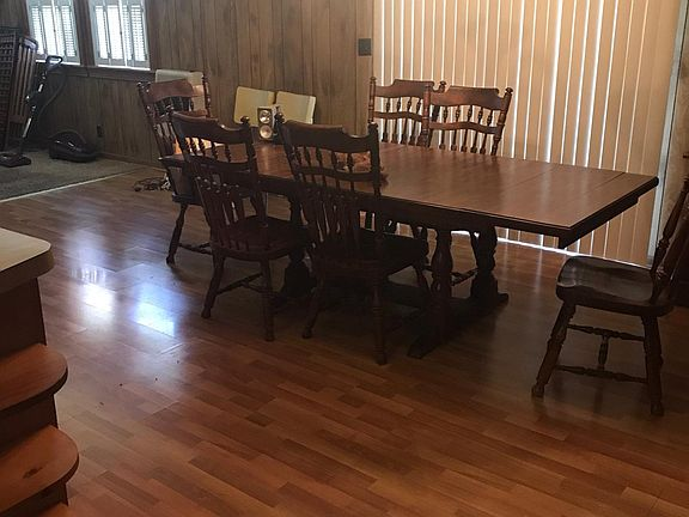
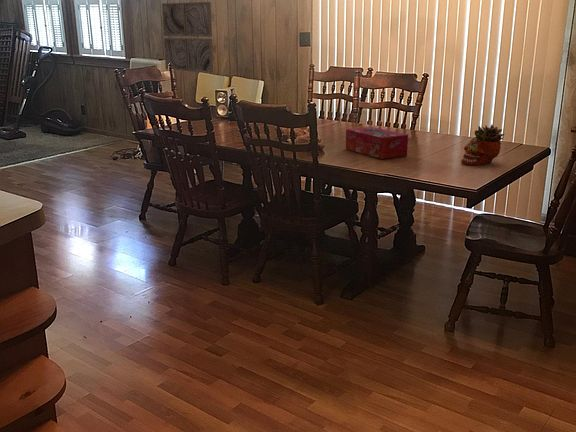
+ succulent planter (482, 143)
+ wall art (187, 38)
+ tissue box (375, 142)
